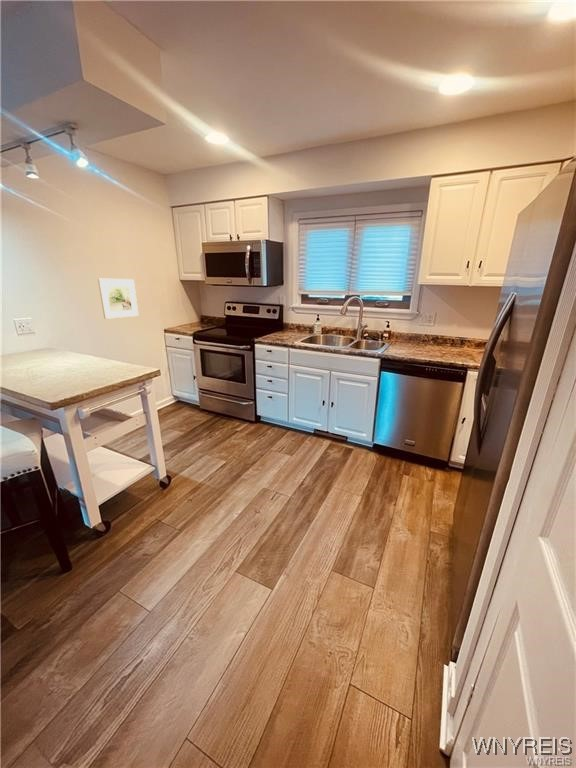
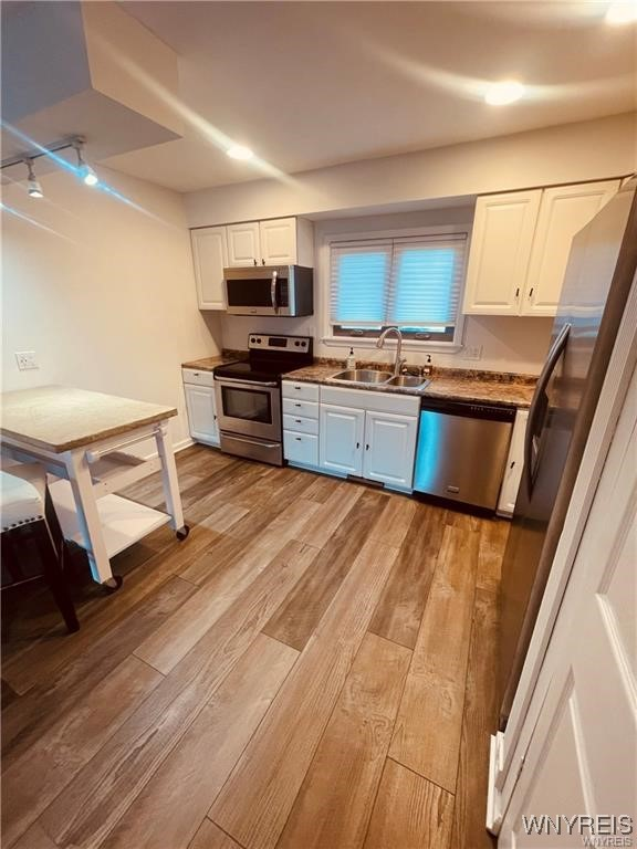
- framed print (119, 298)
